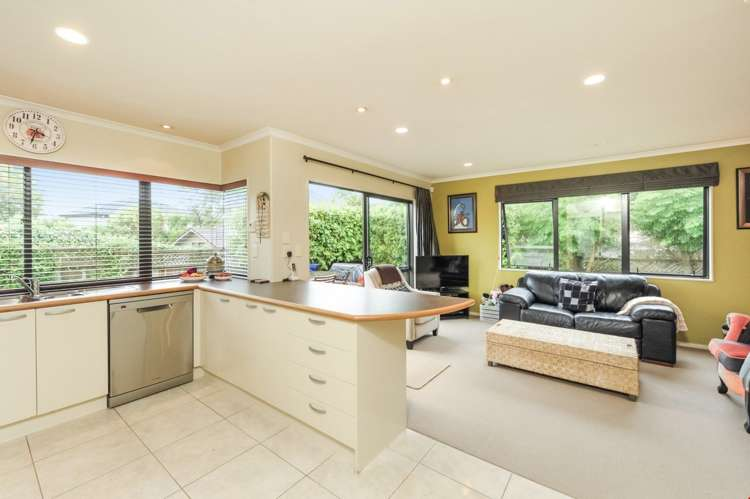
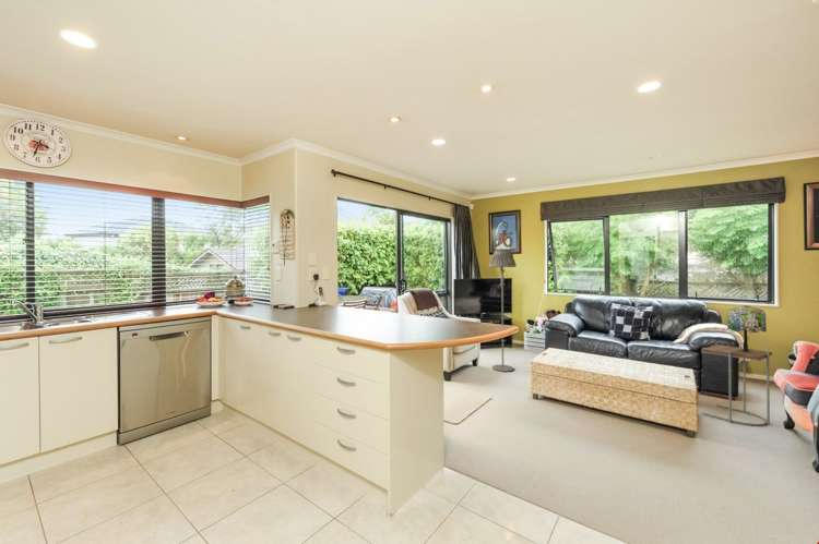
+ floor lamp (502, 309)
+ side table (731, 382)
+ table lamp (746, 328)
